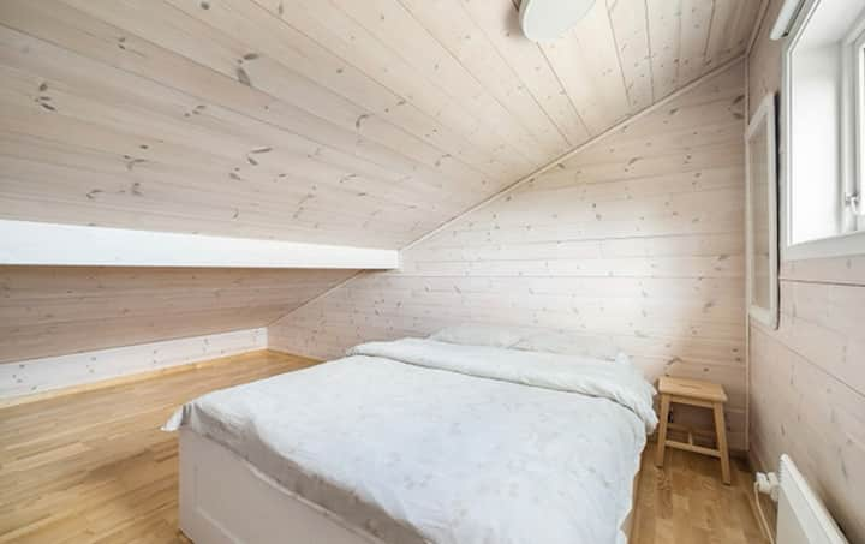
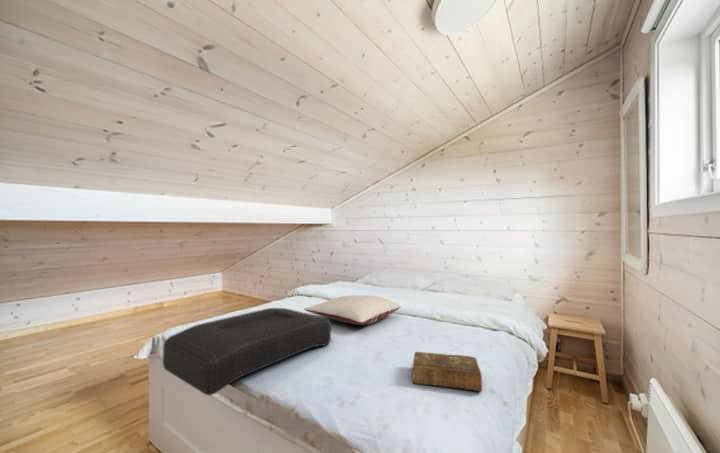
+ book (445, 369)
+ pillow (353, 307)
+ cushion (256, 338)
